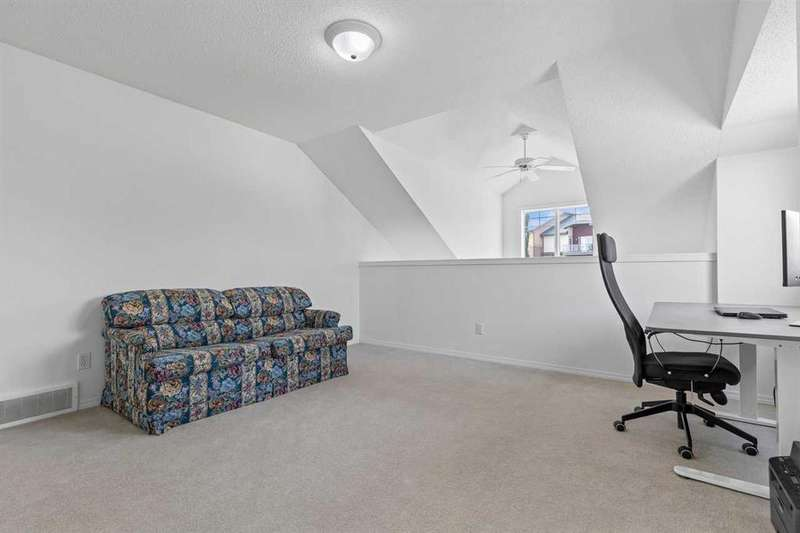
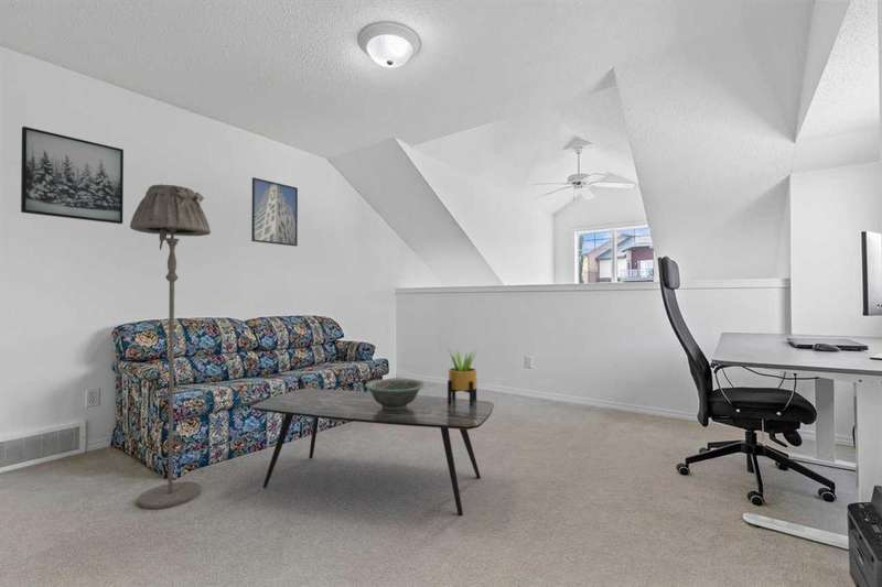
+ potted plant (462, 373)
+ floor lamp (171, 341)
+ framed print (276, 213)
+ wall art (75, 178)
+ coffee table (379, 423)
+ decorative bowl (395, 394)
